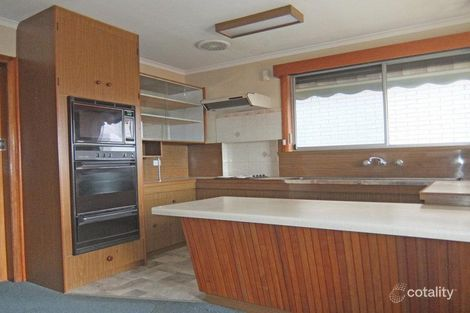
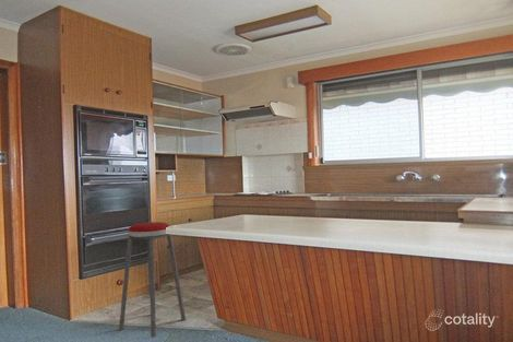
+ music stool (151, 273)
